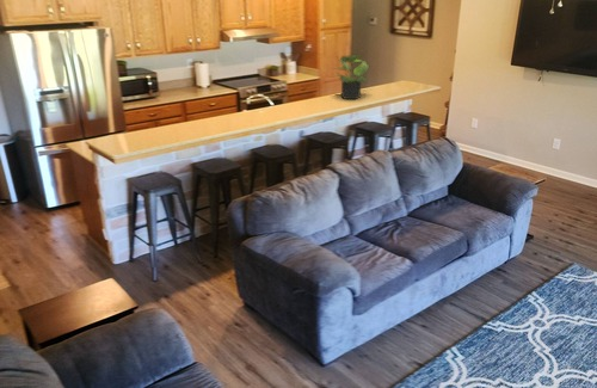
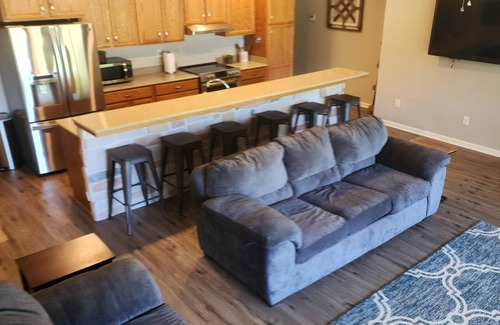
- potted plant (347, 75)
